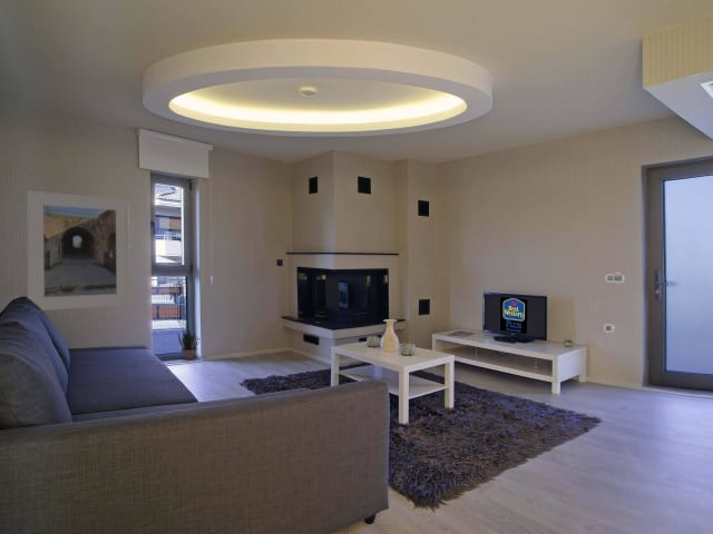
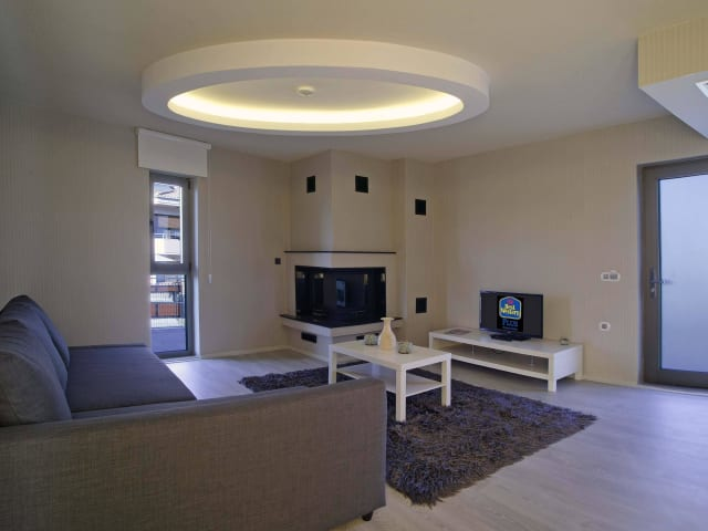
- potted plant (188, 344)
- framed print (81, 251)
